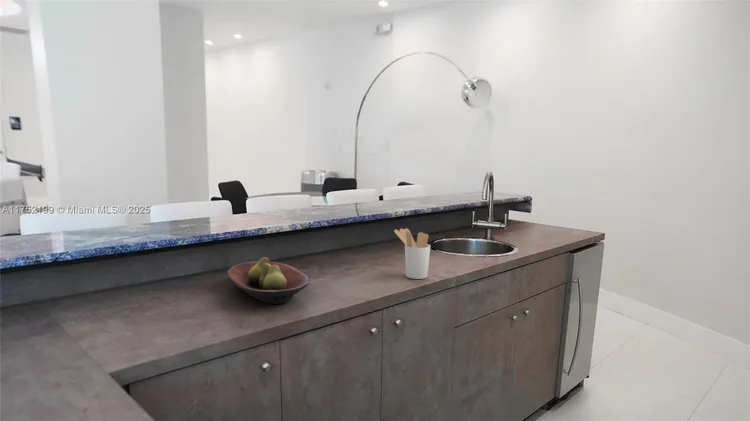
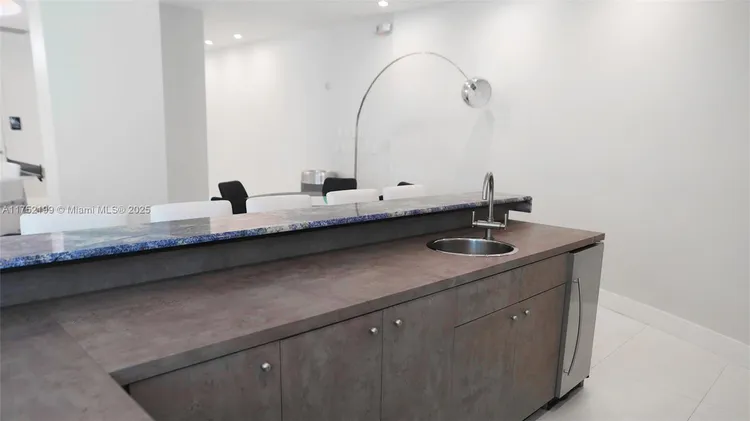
- fruit bowl (267, 276)
- utensil holder (412, 252)
